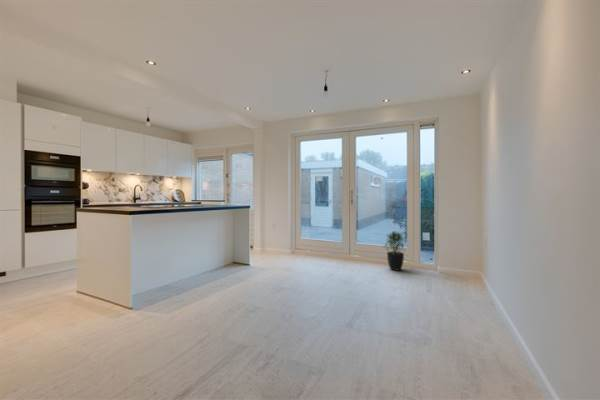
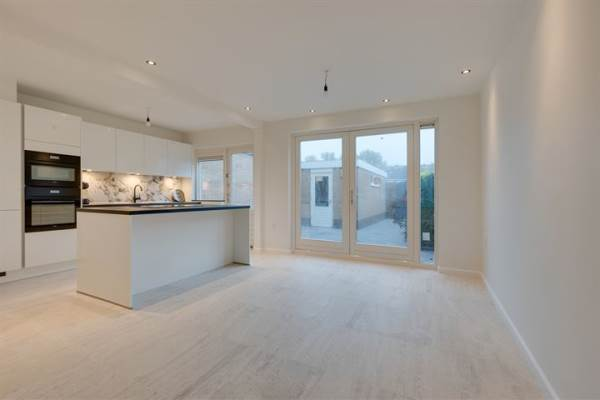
- potted plant (394, 249)
